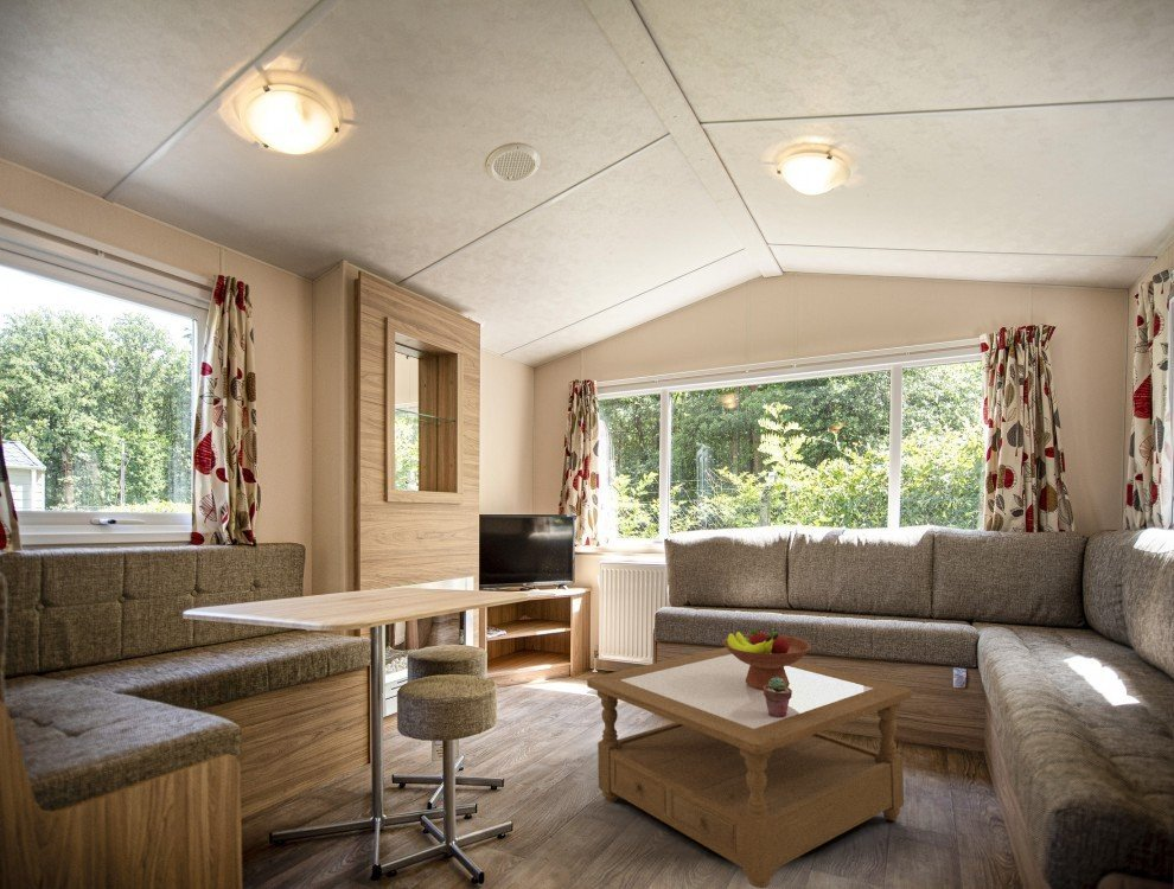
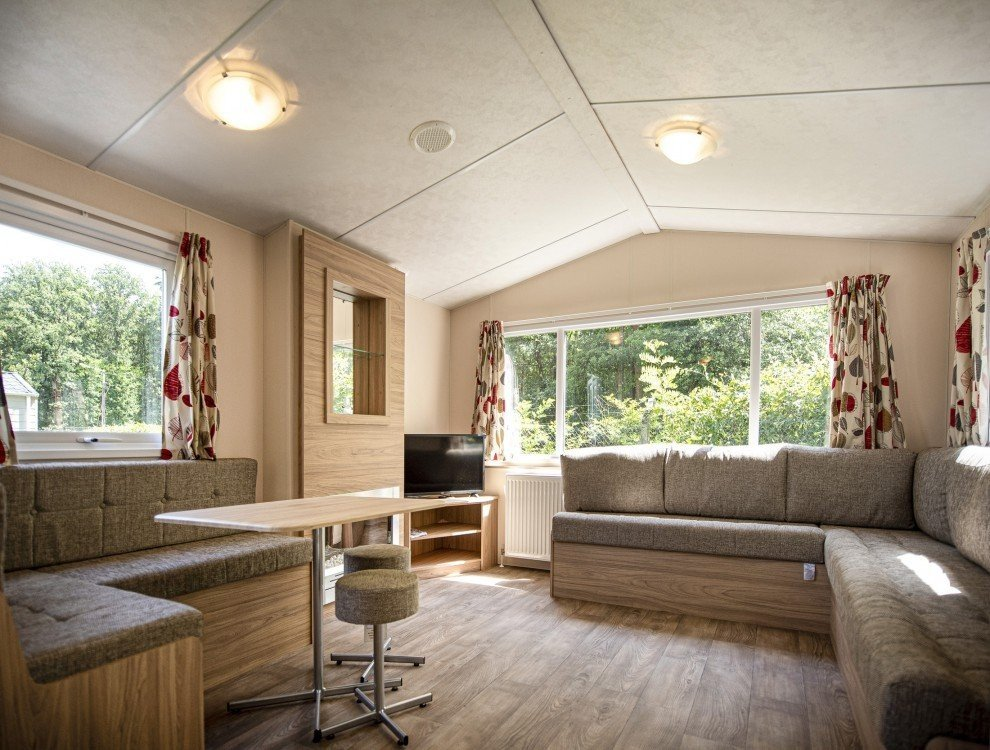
- coffee table (745, 746)
- potted succulent (777, 695)
- fruit bowl (766, 654)
